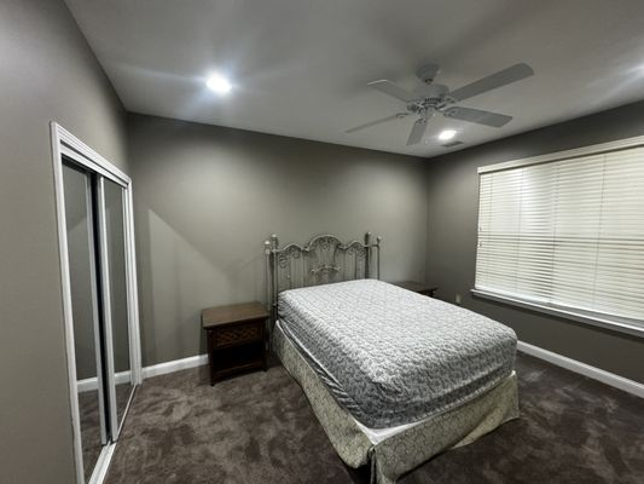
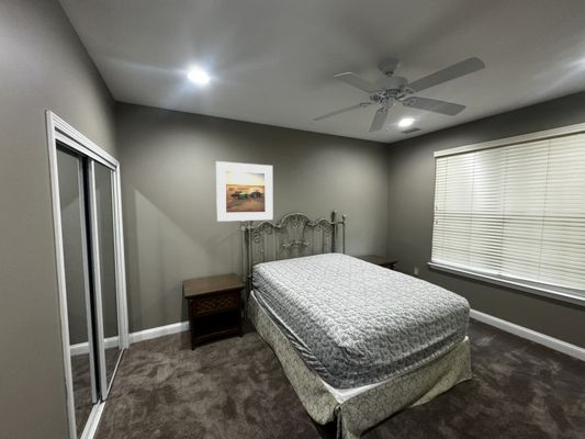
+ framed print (246, 192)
